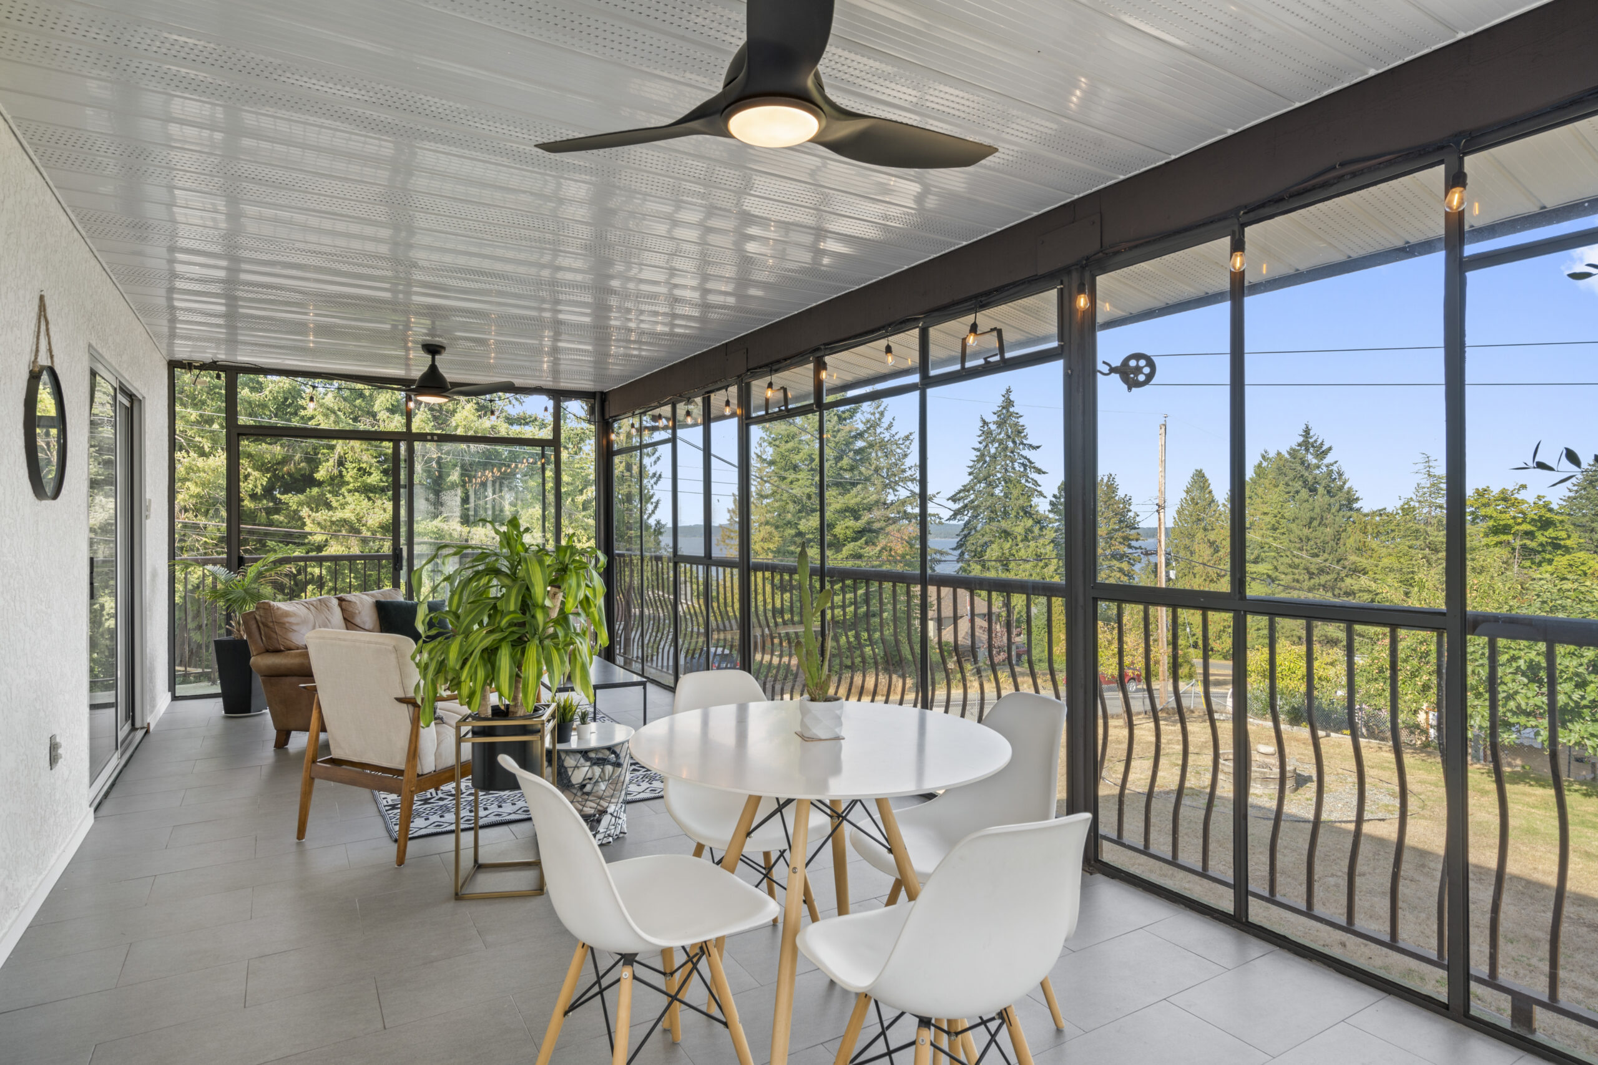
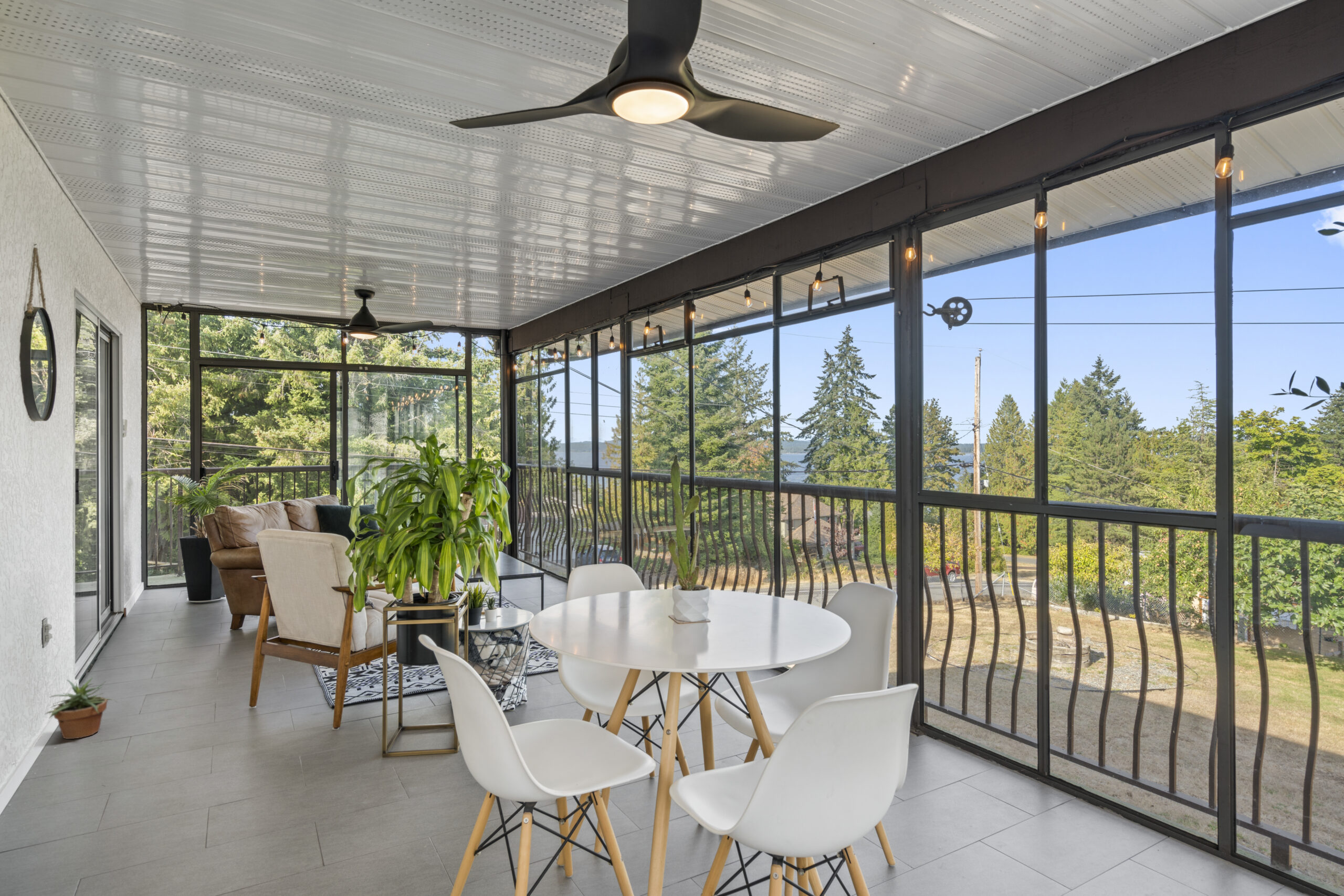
+ potted plant (83, 706)
